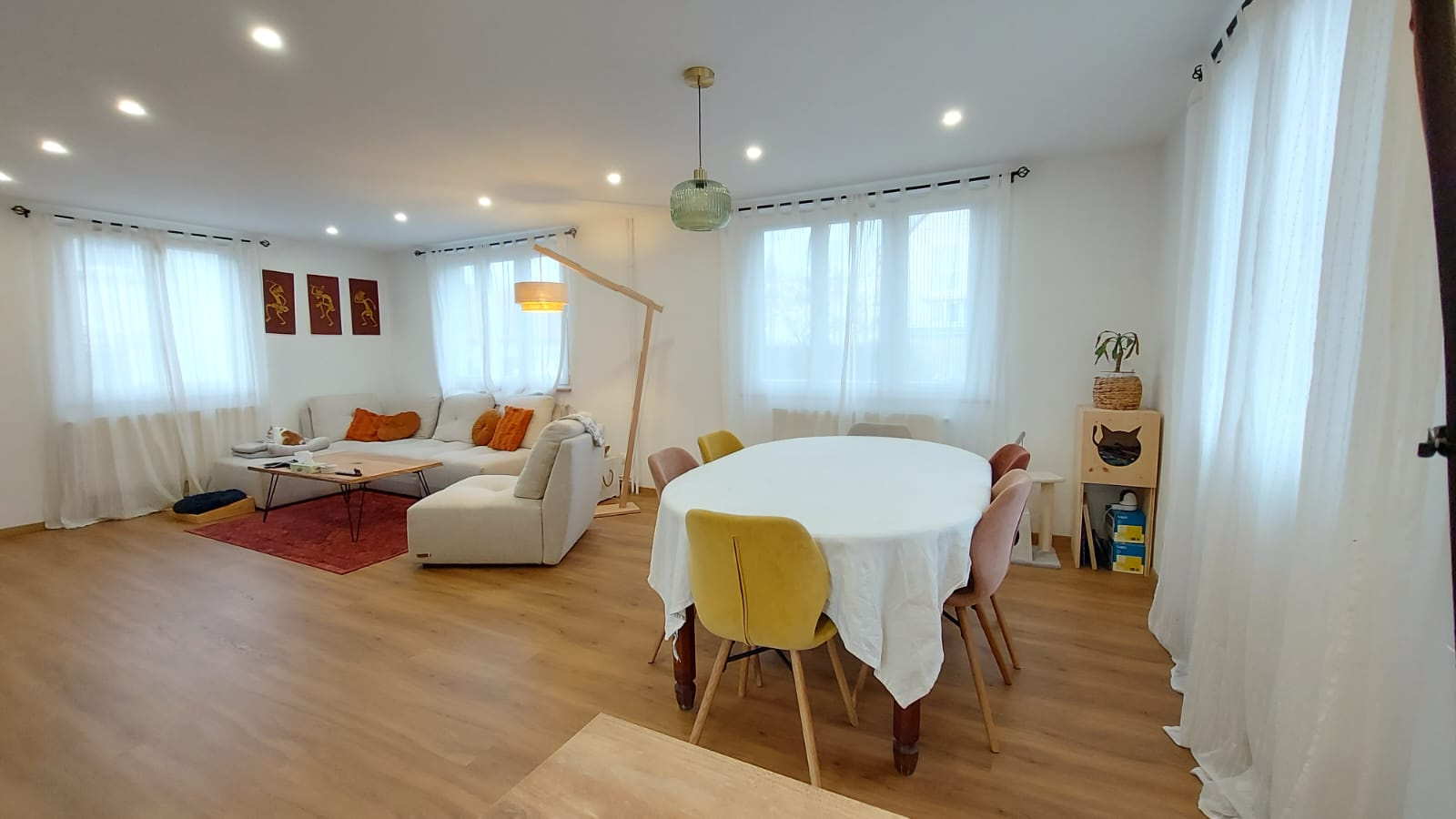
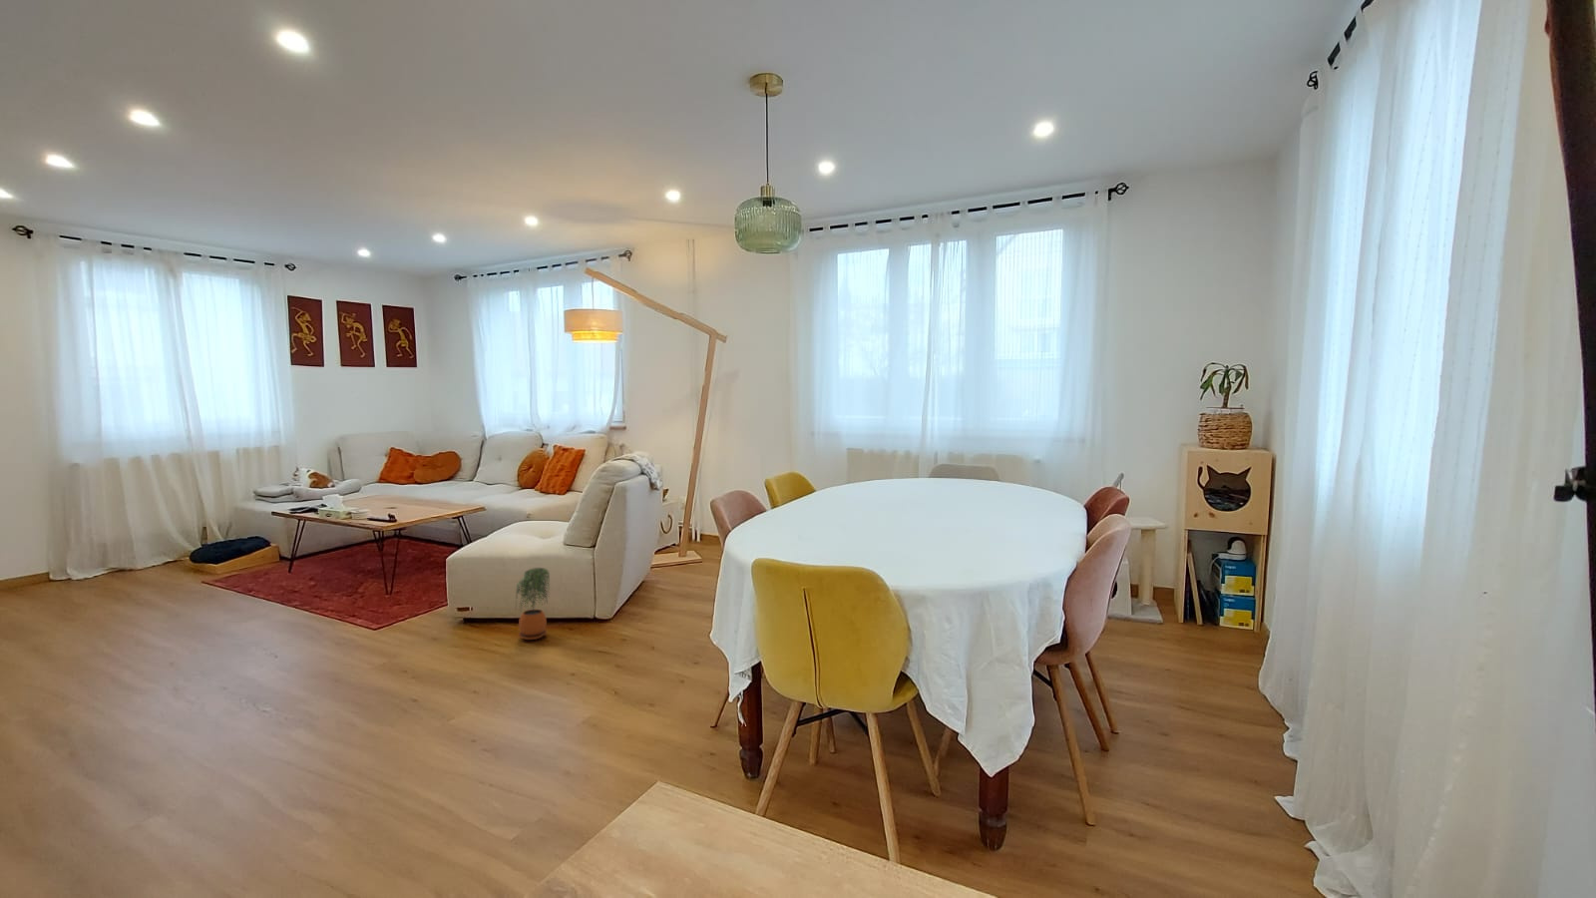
+ potted plant (533, 603)
